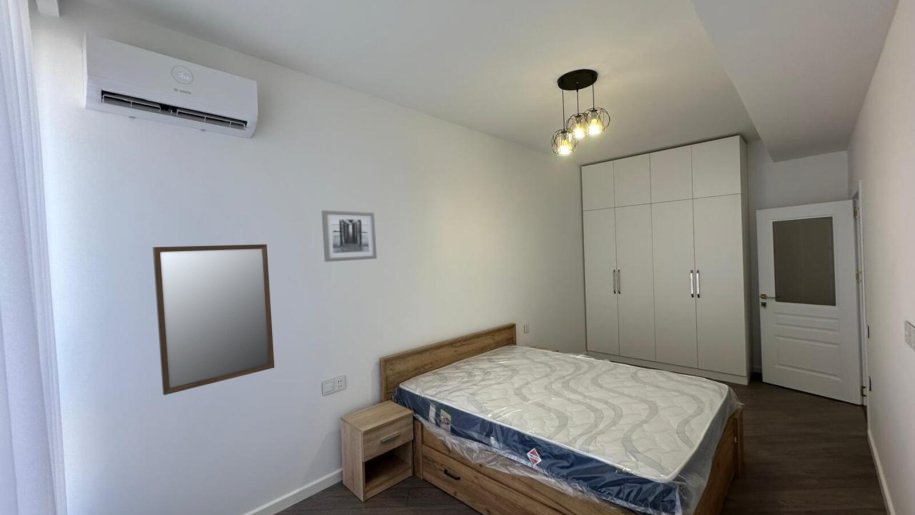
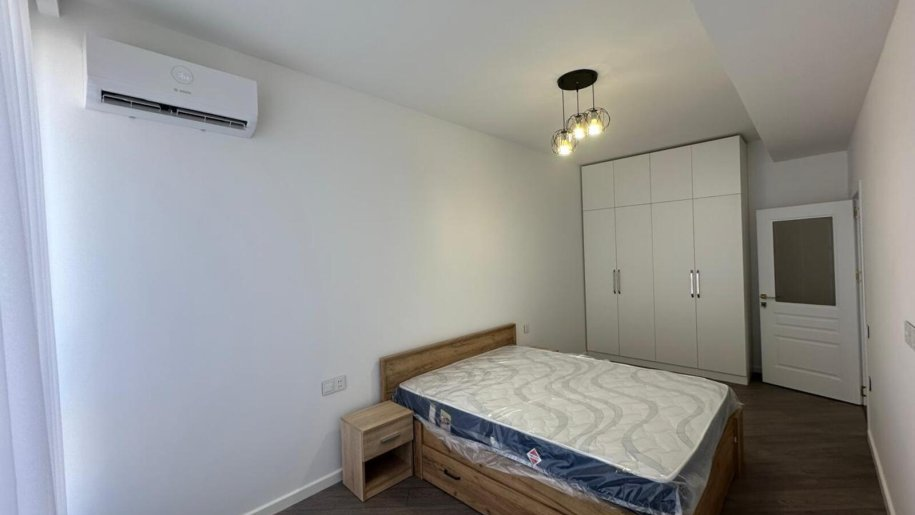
- wall art (350, 235)
- home mirror (218, 312)
